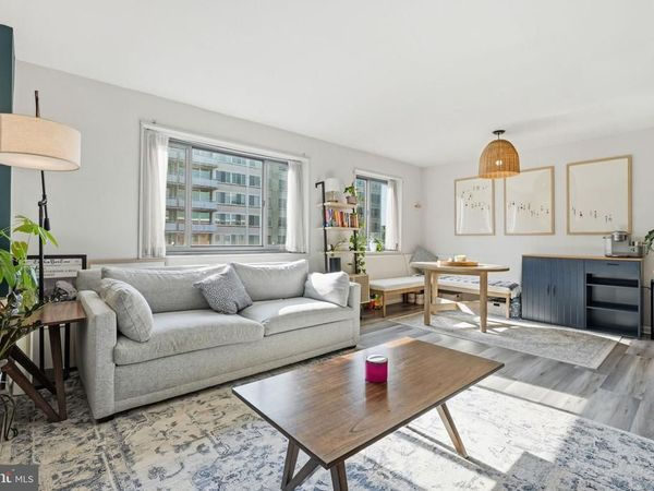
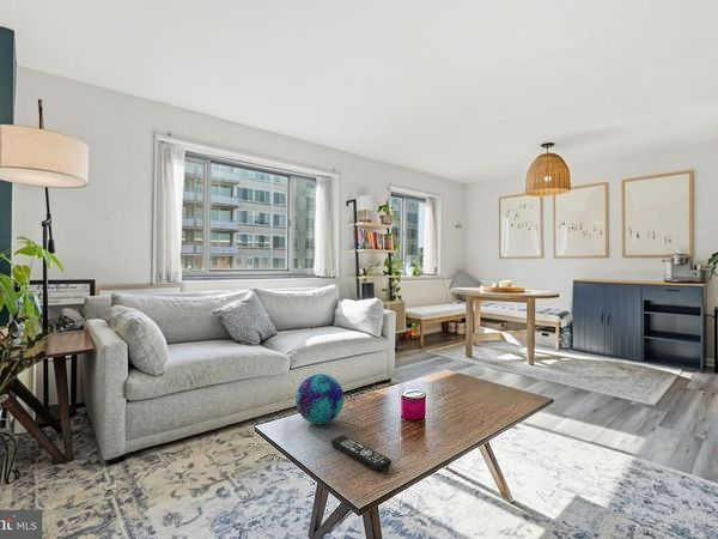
+ remote control (359, 452)
+ decorative ball (320, 398)
